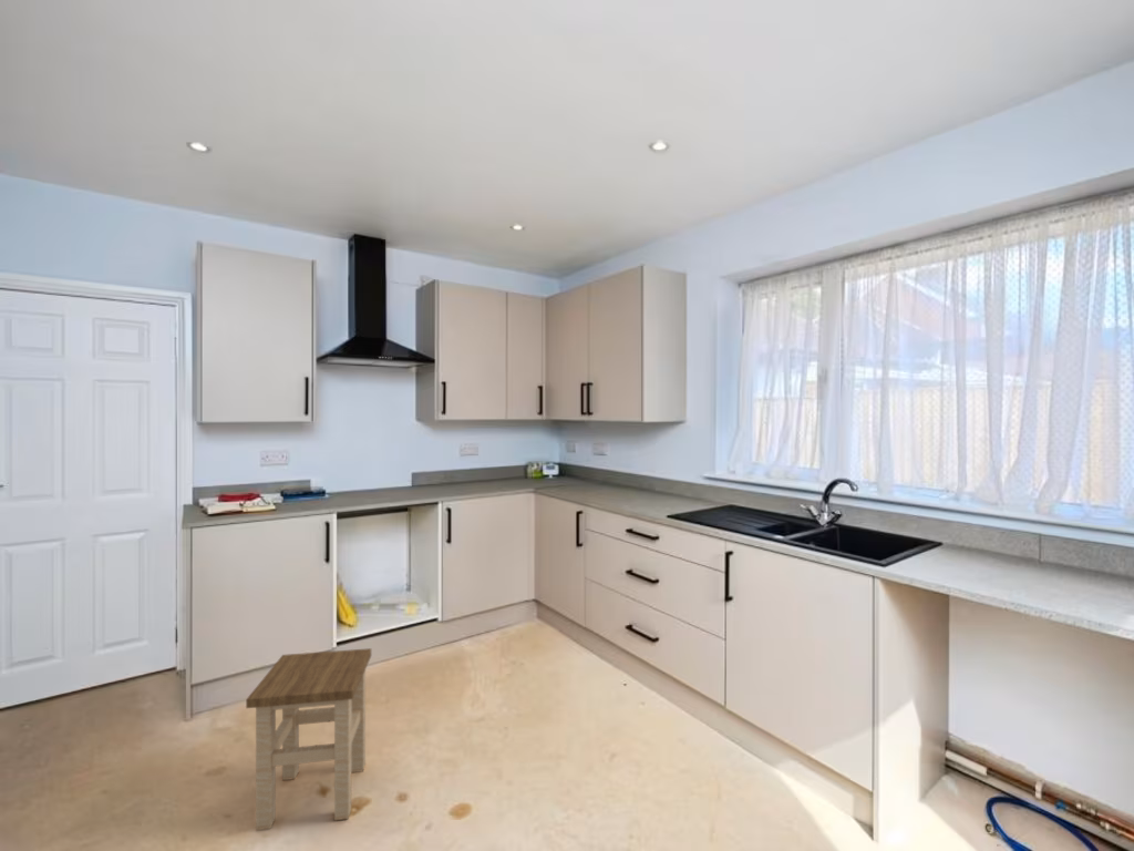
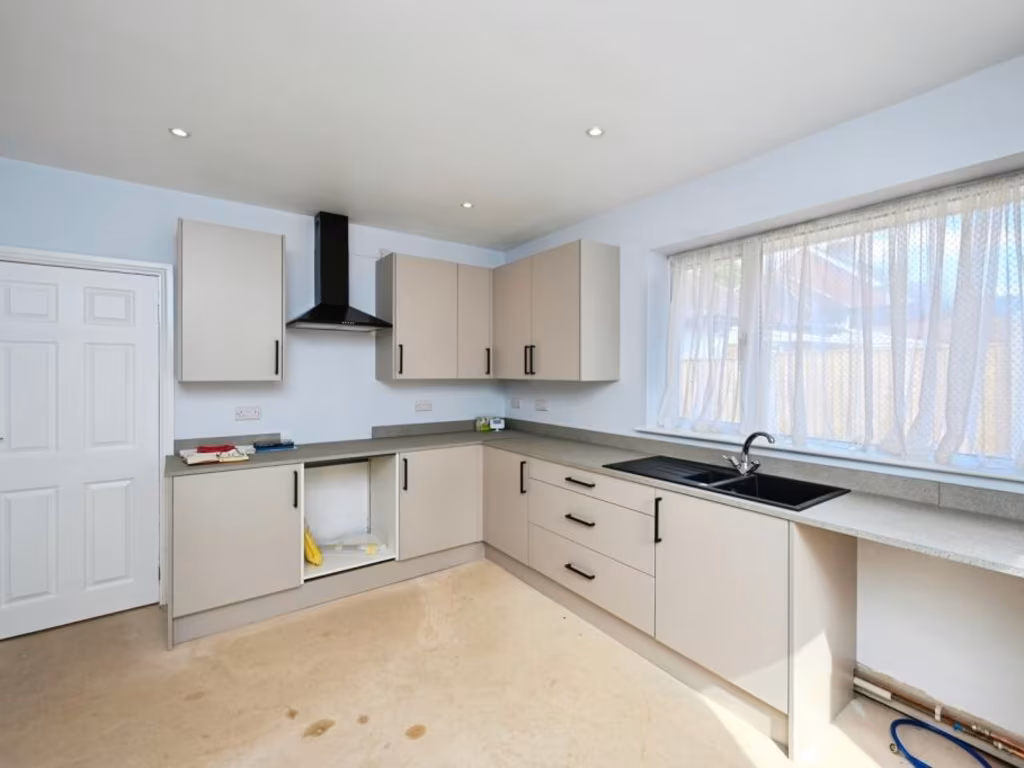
- stool (315, 722)
